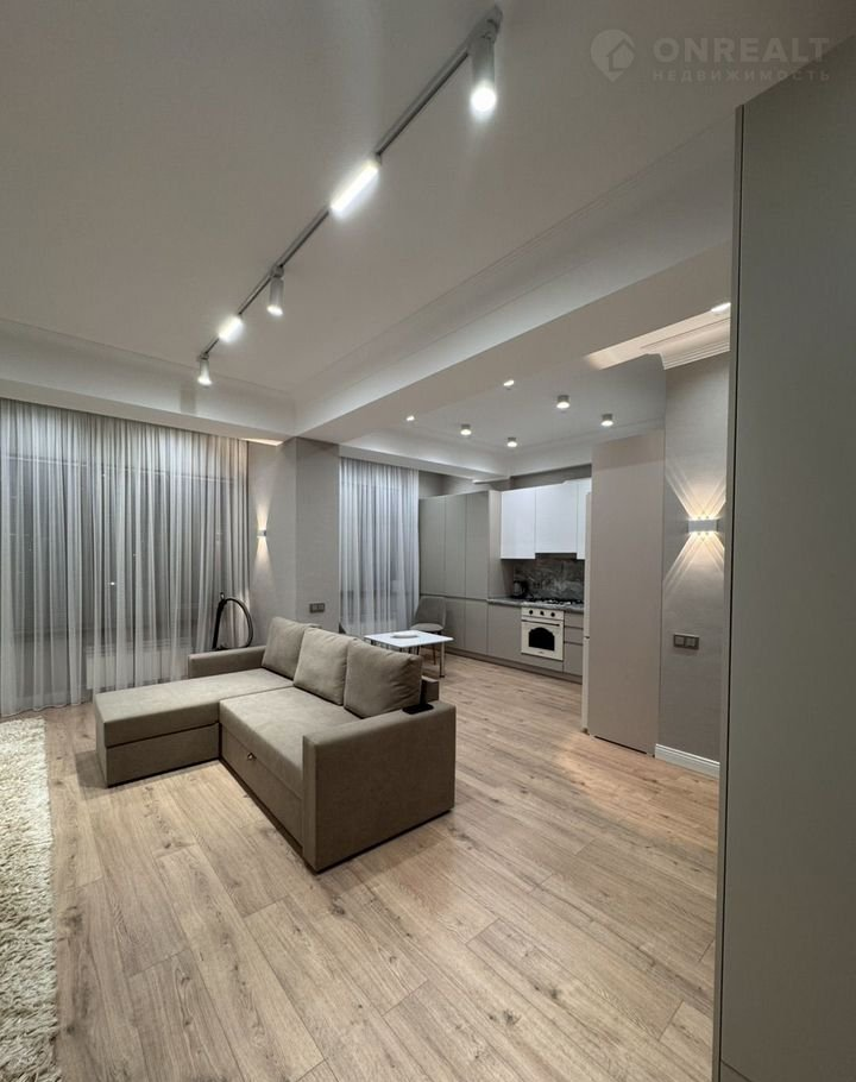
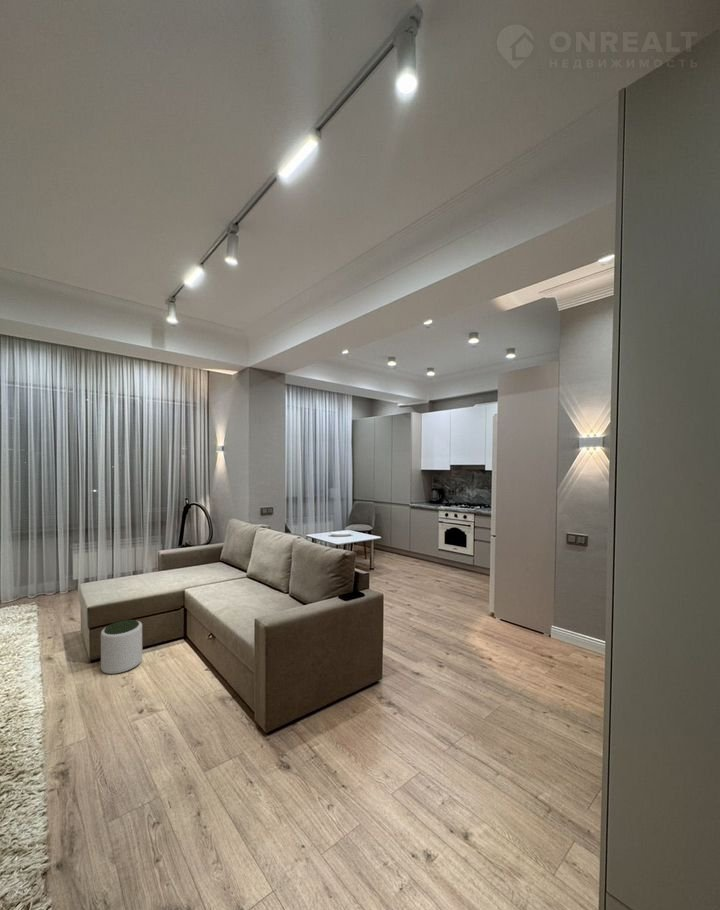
+ plant pot (122, 645)
